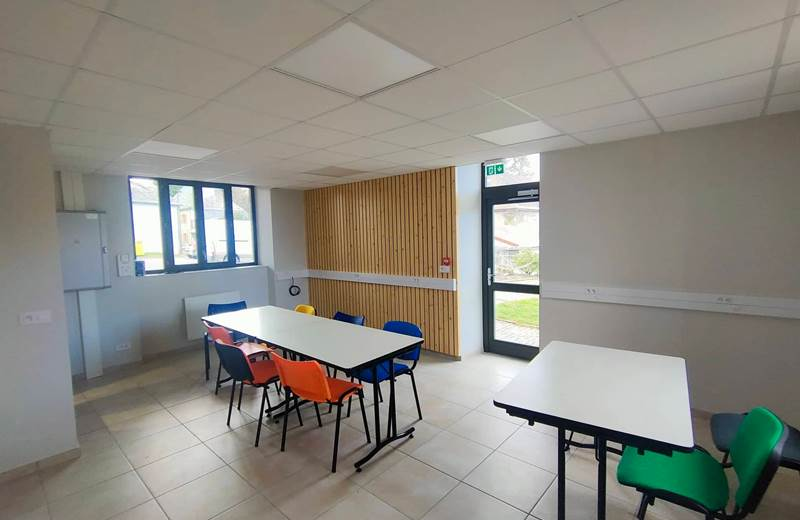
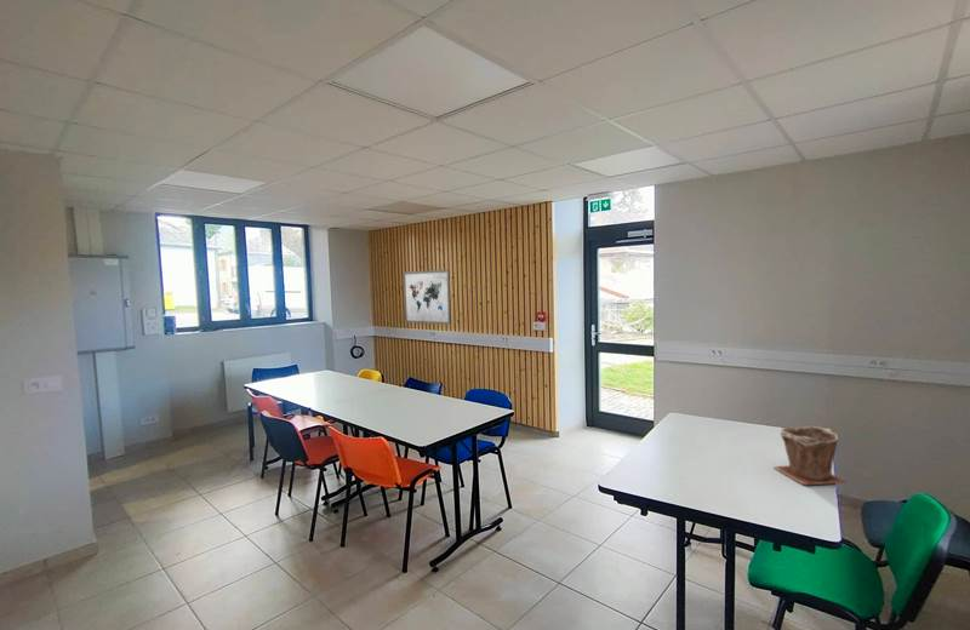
+ plant pot (808, 452)
+ wall art (426, 297)
